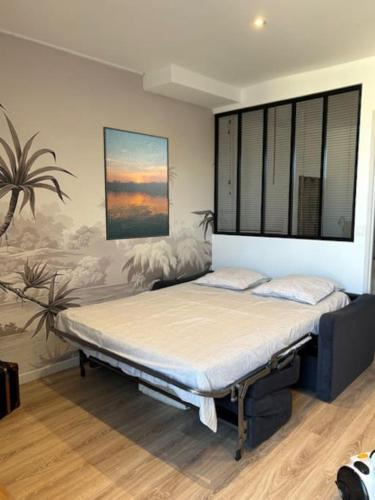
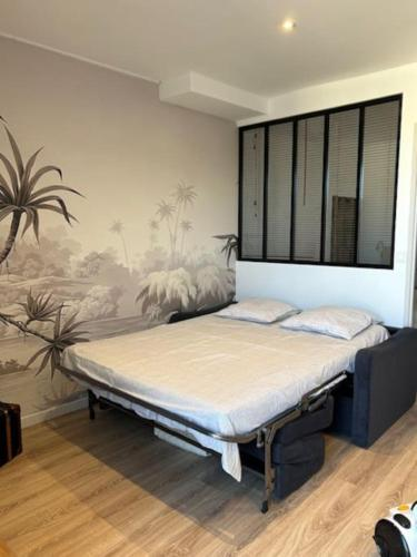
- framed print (139, 186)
